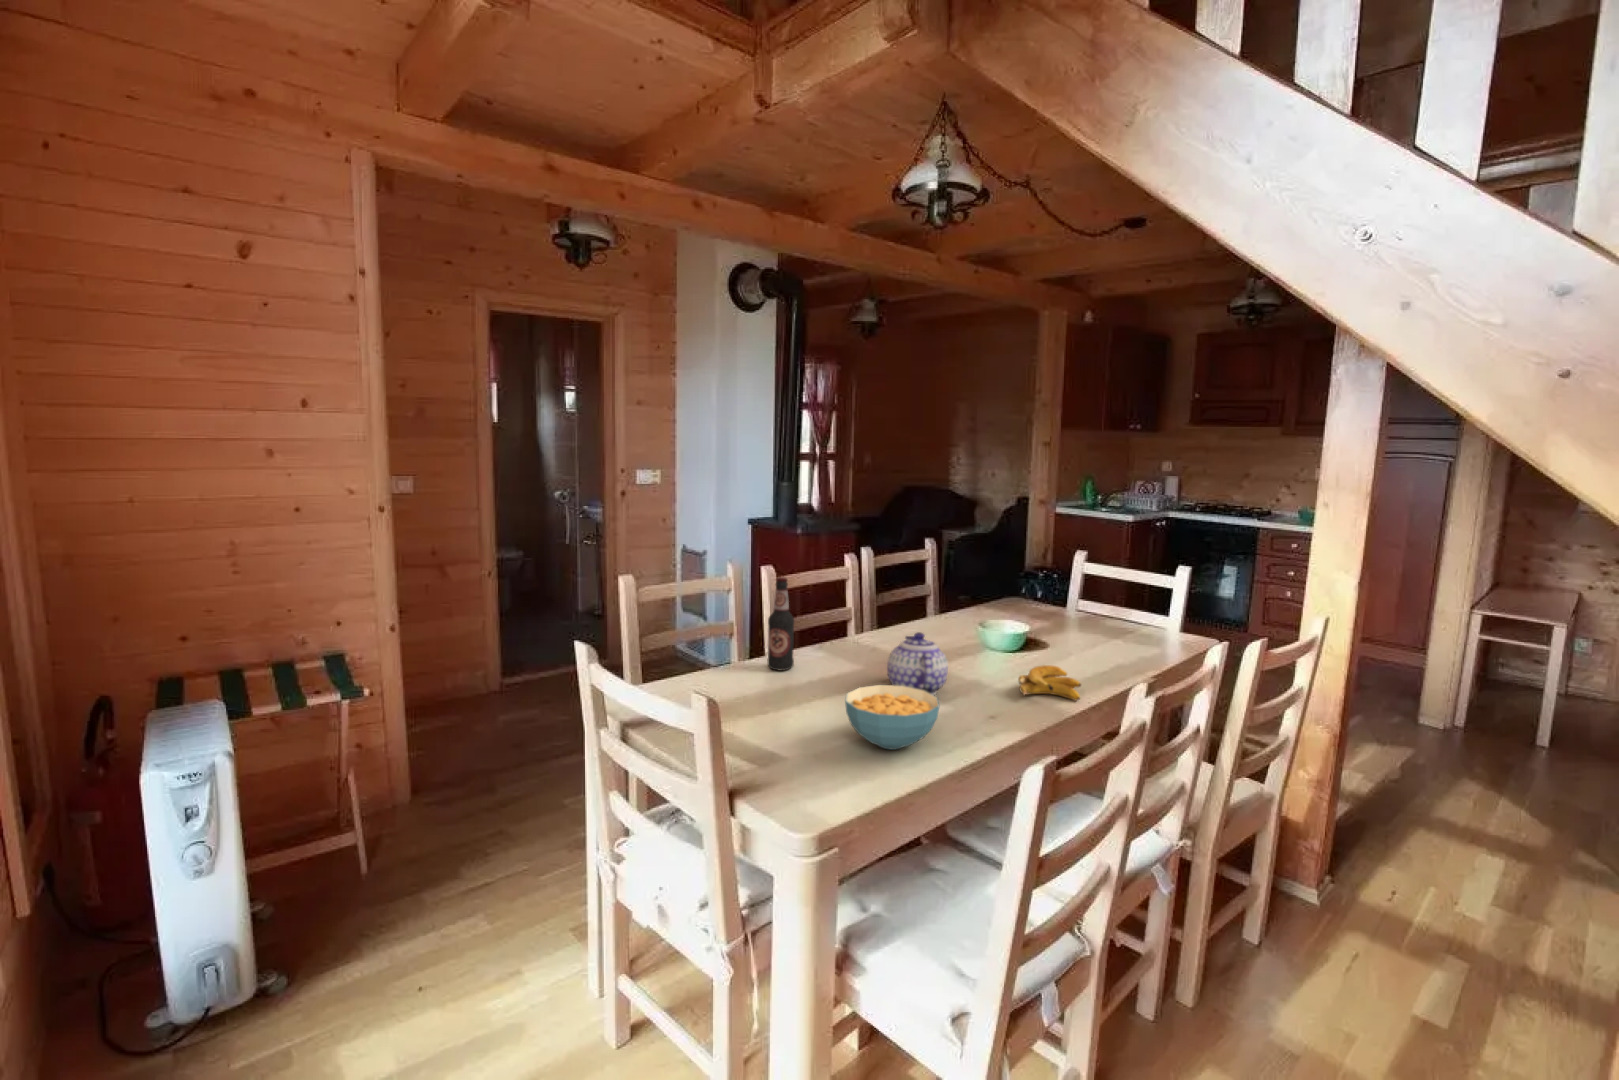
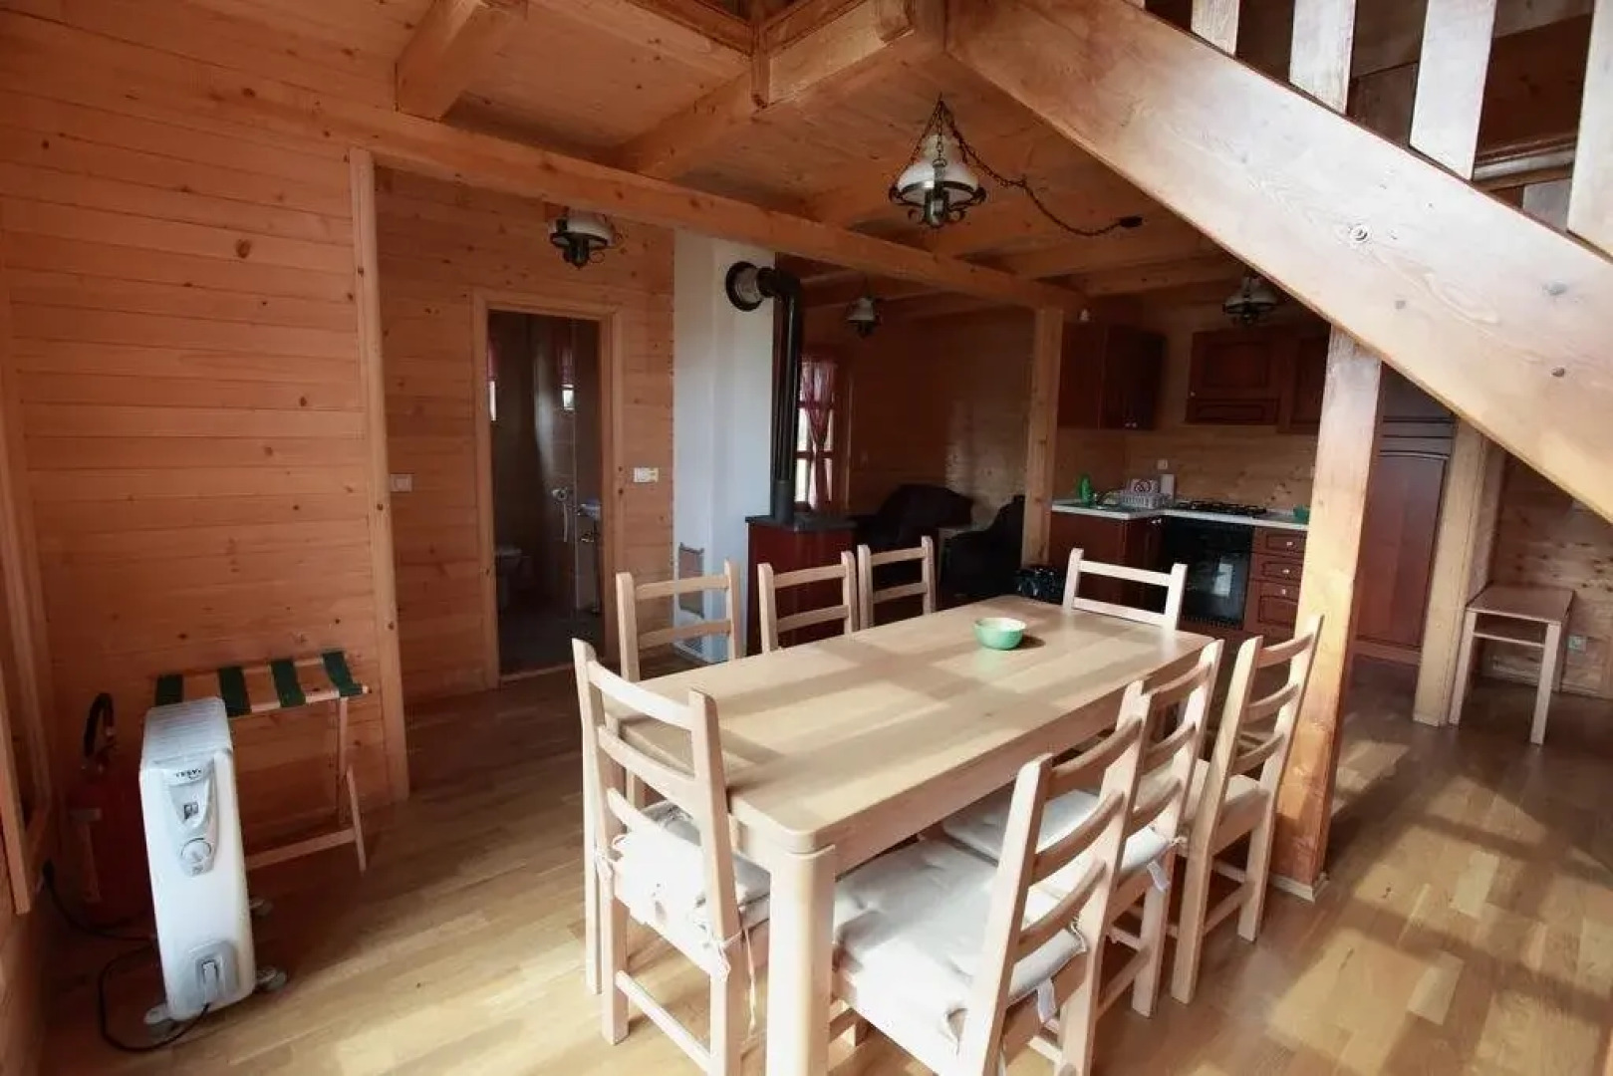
- teapot (917, 661)
- bottle (781, 623)
- banana (1049, 683)
- cereal bowl (891, 721)
